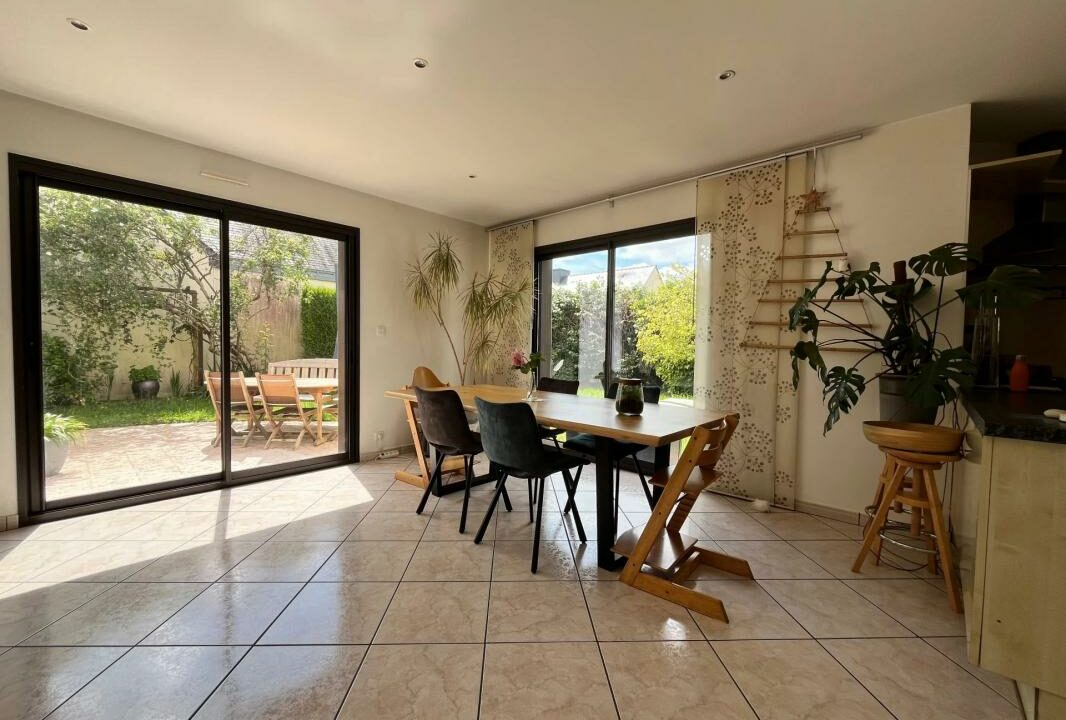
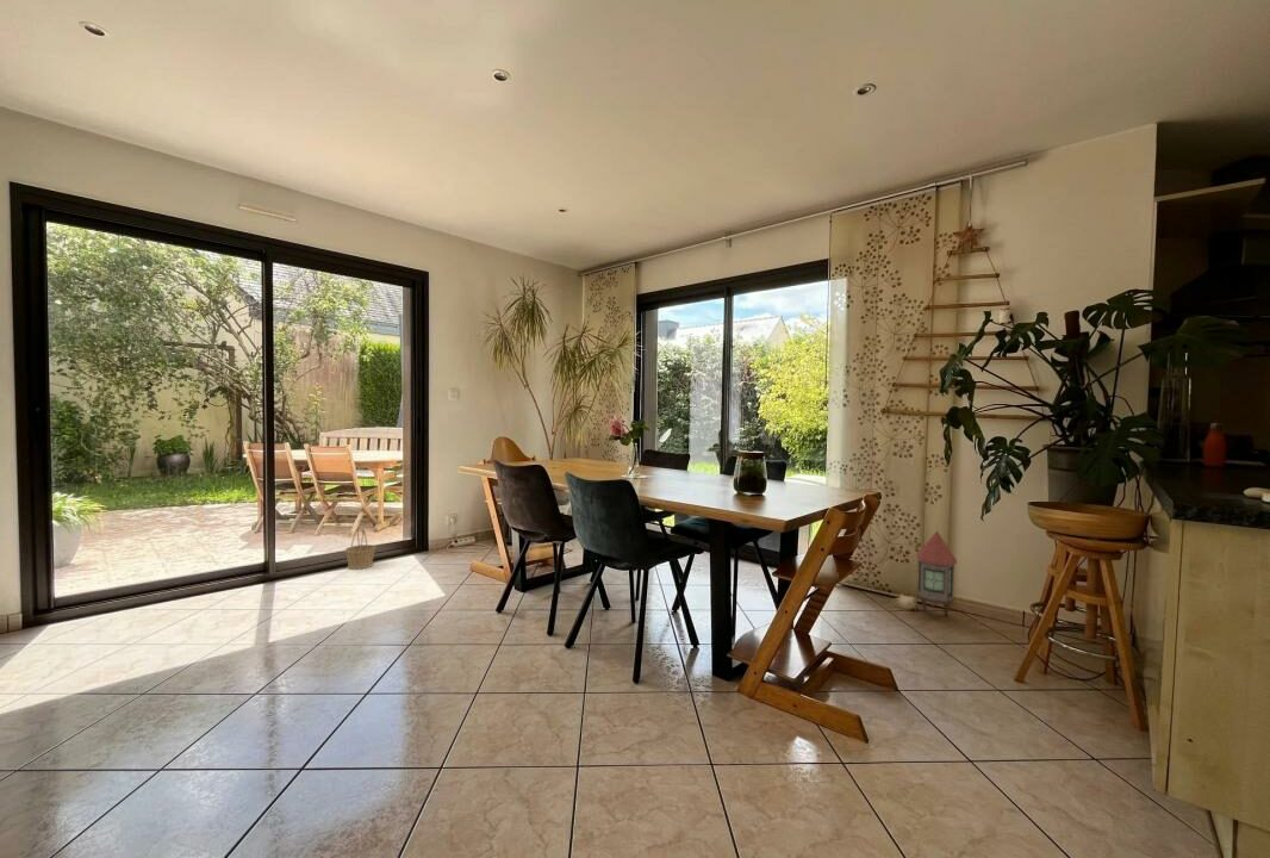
+ basket (360, 546)
+ lantern (935, 573)
